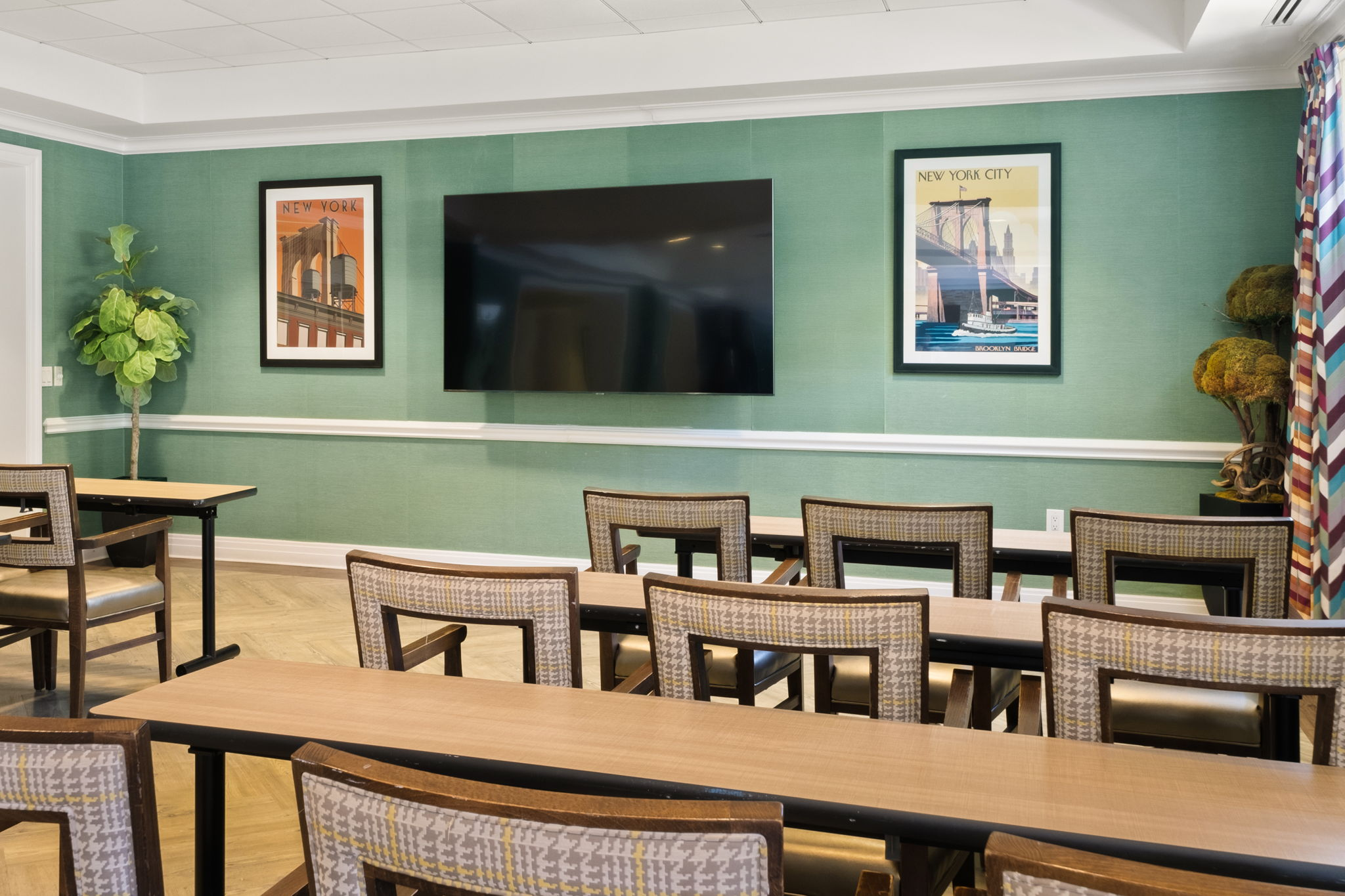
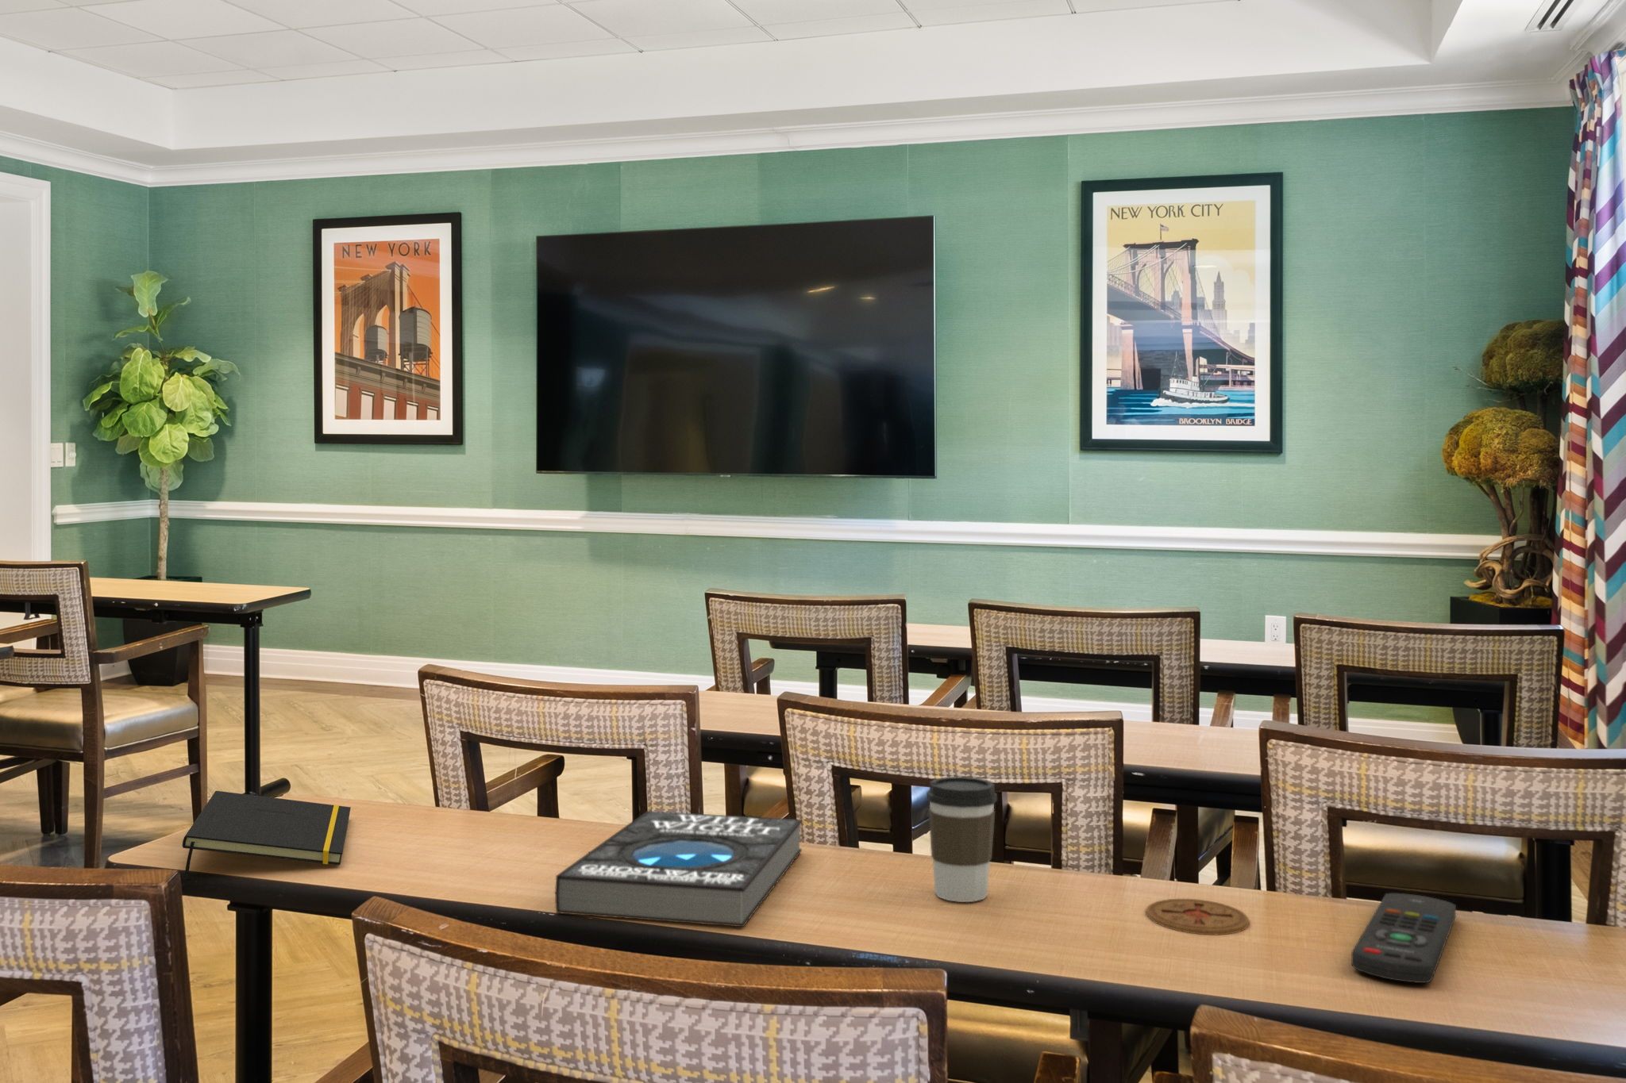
+ coaster (1197, 916)
+ notepad (274, 826)
+ book (688, 861)
+ remote control (1406, 933)
+ coffee cup (961, 839)
